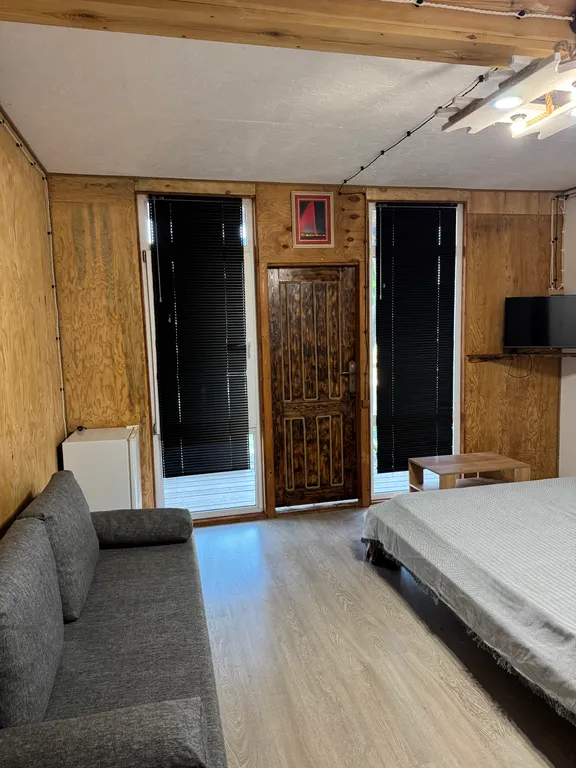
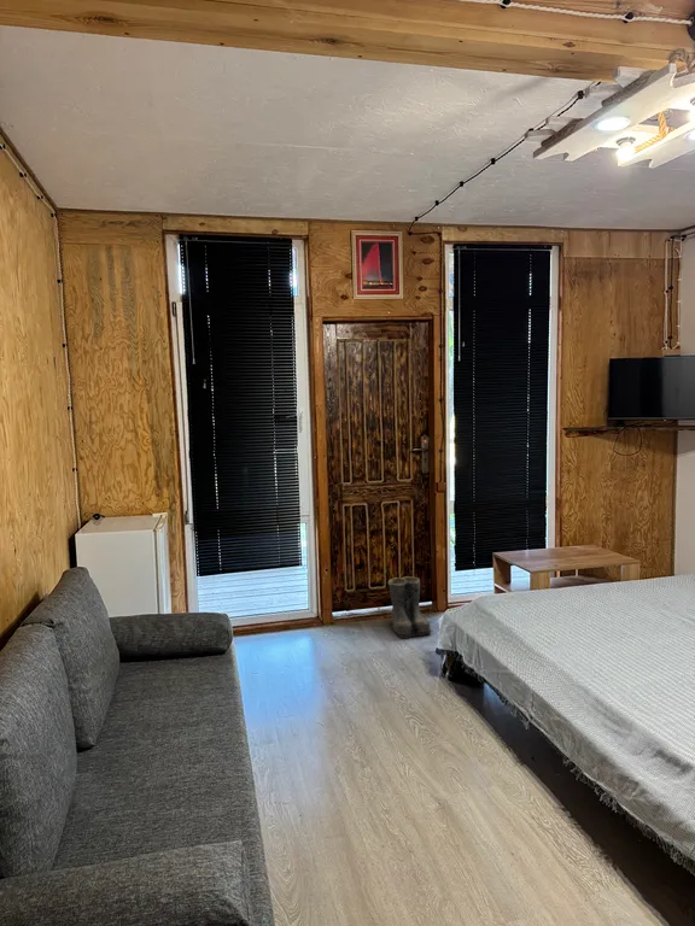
+ boots (408, 605)
